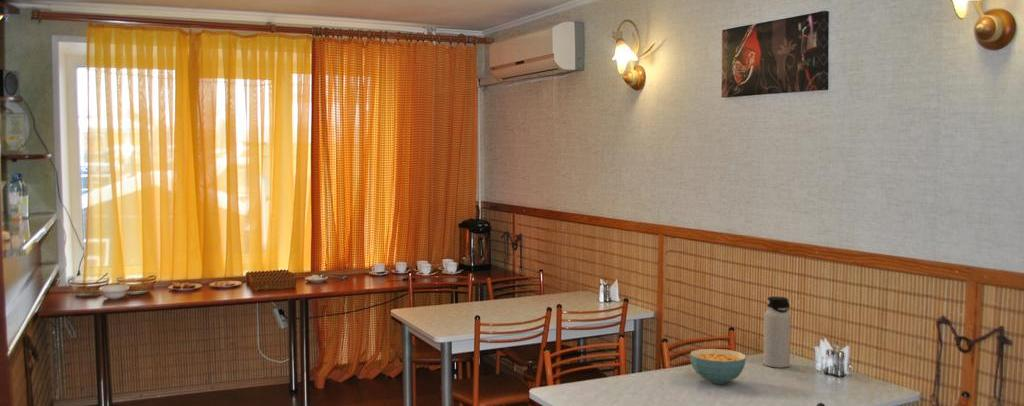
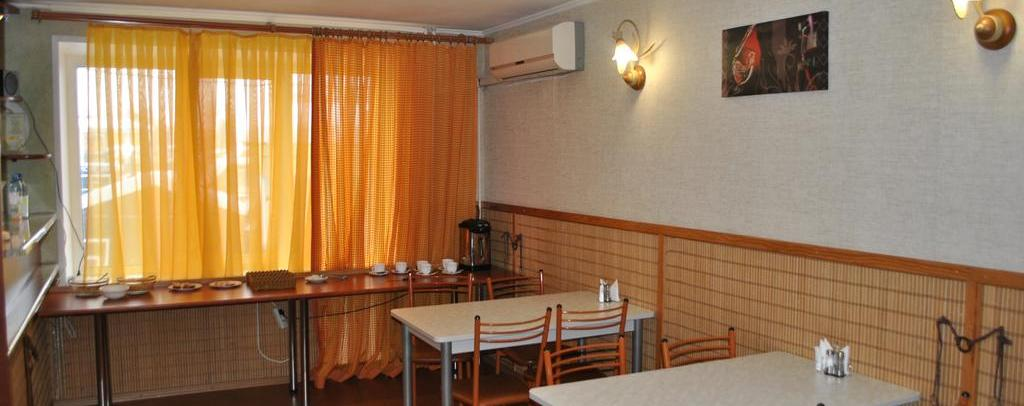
- cereal bowl (717, 368)
- water bottle (777, 331)
